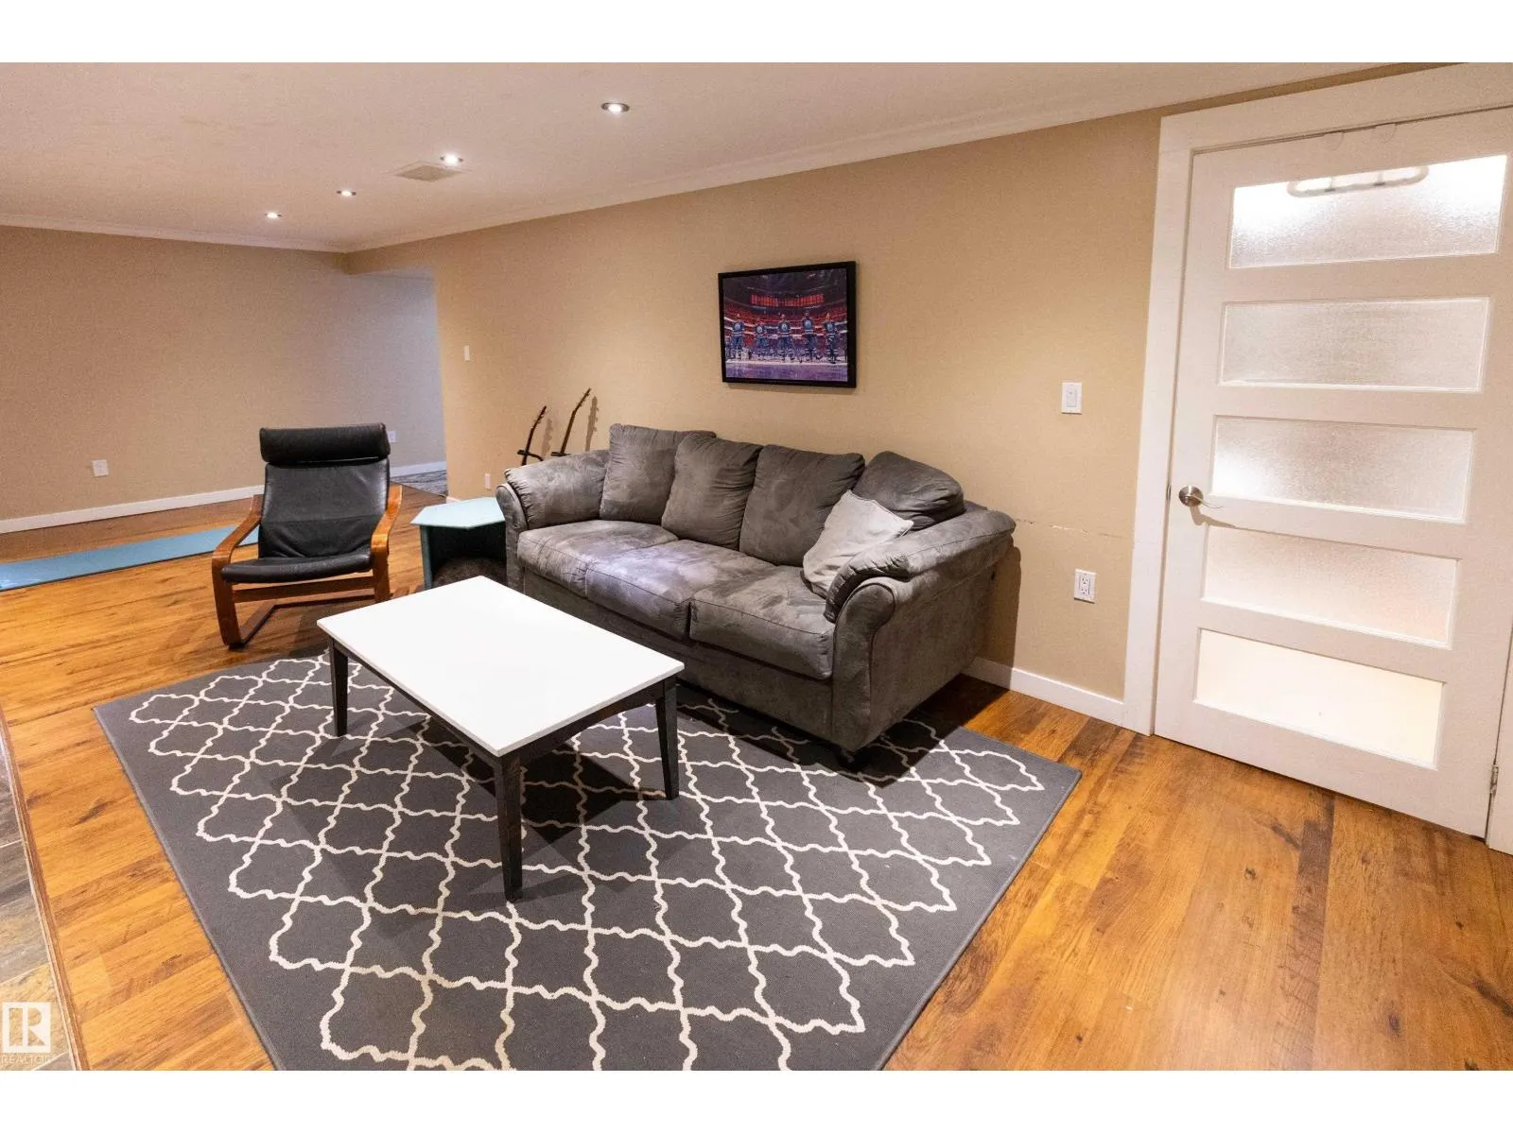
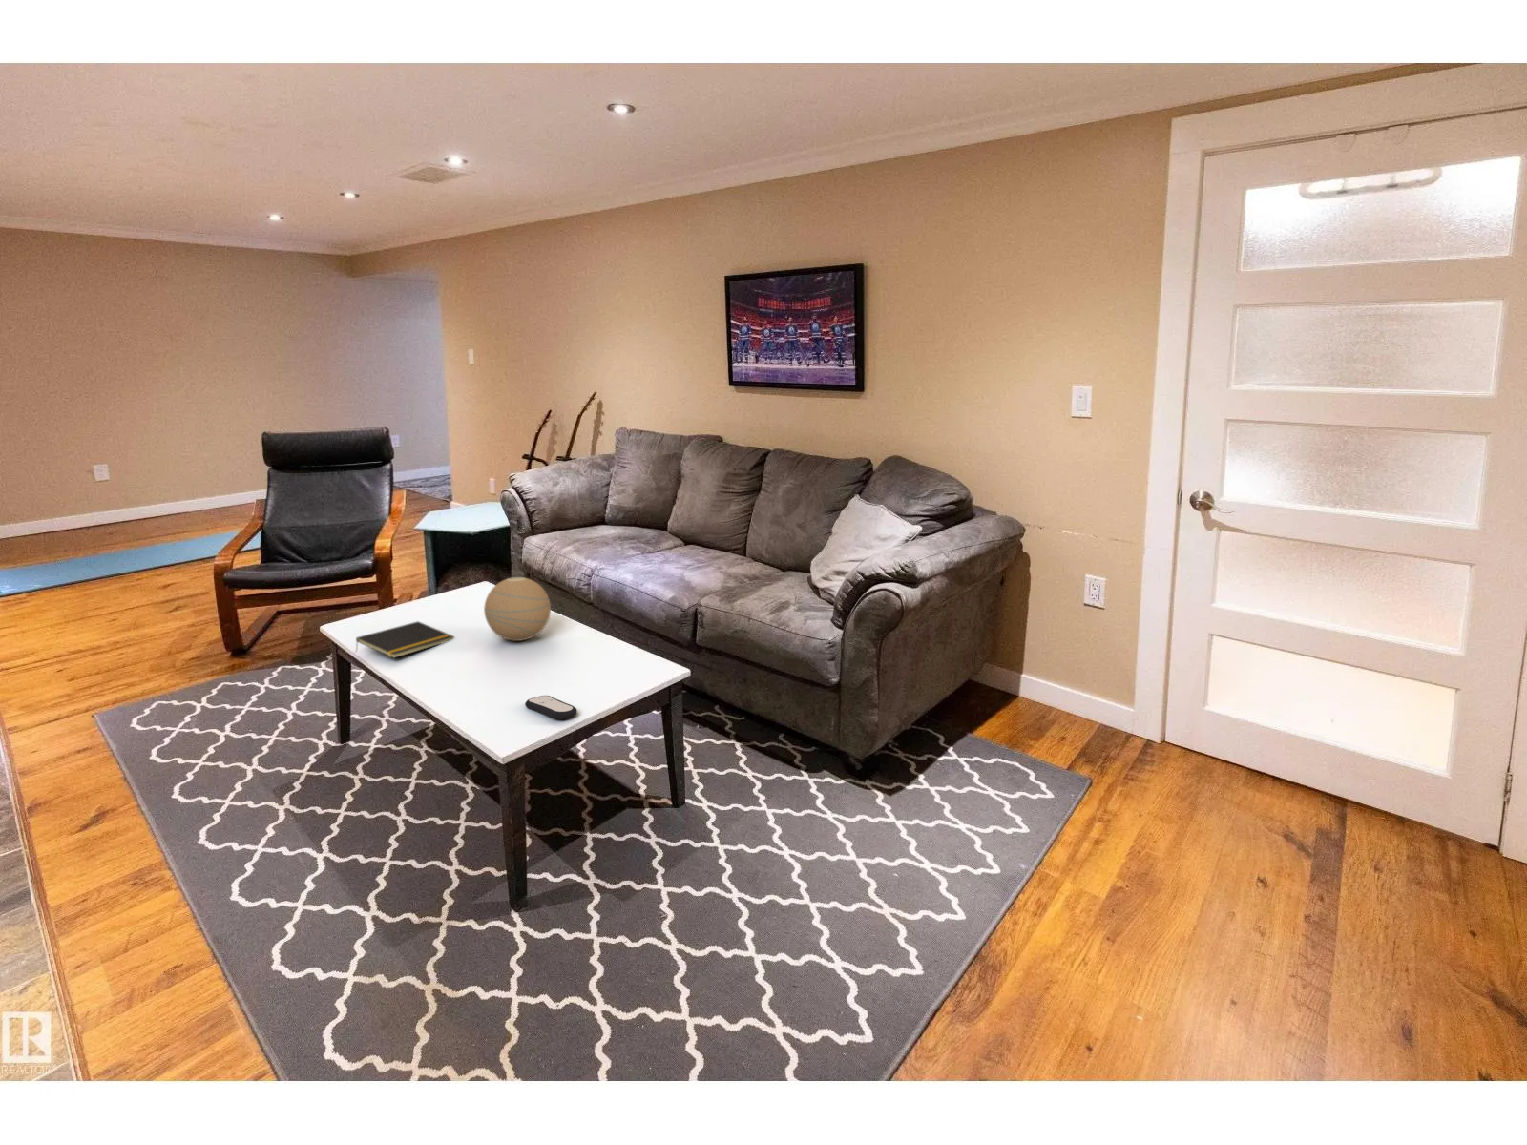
+ decorative orb (517, 609)
+ notepad (405, 639)
+ remote control (552, 706)
